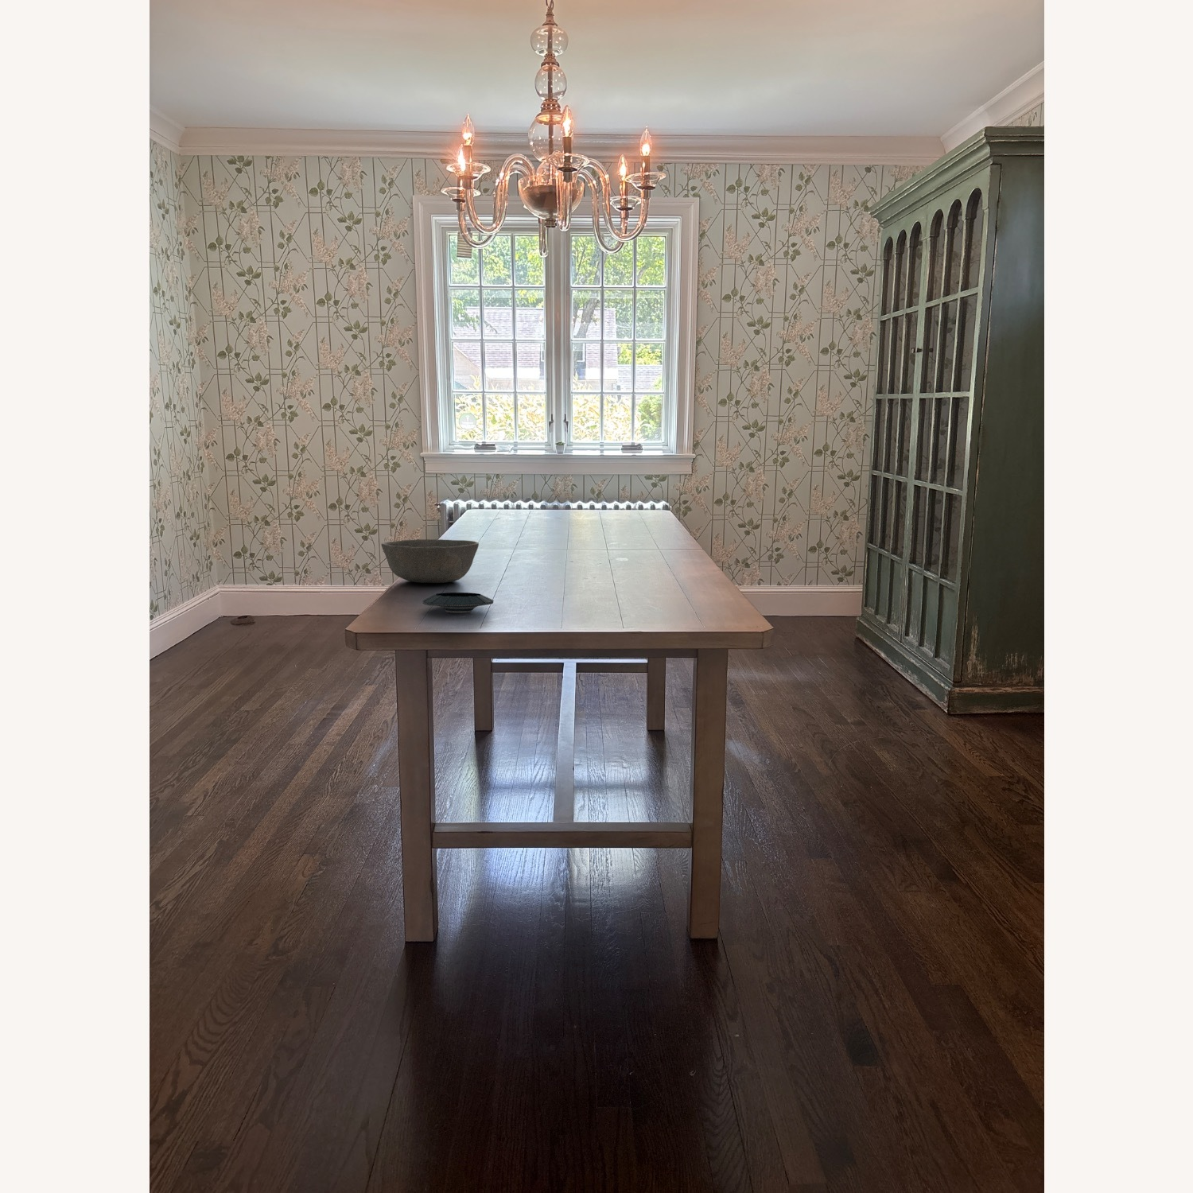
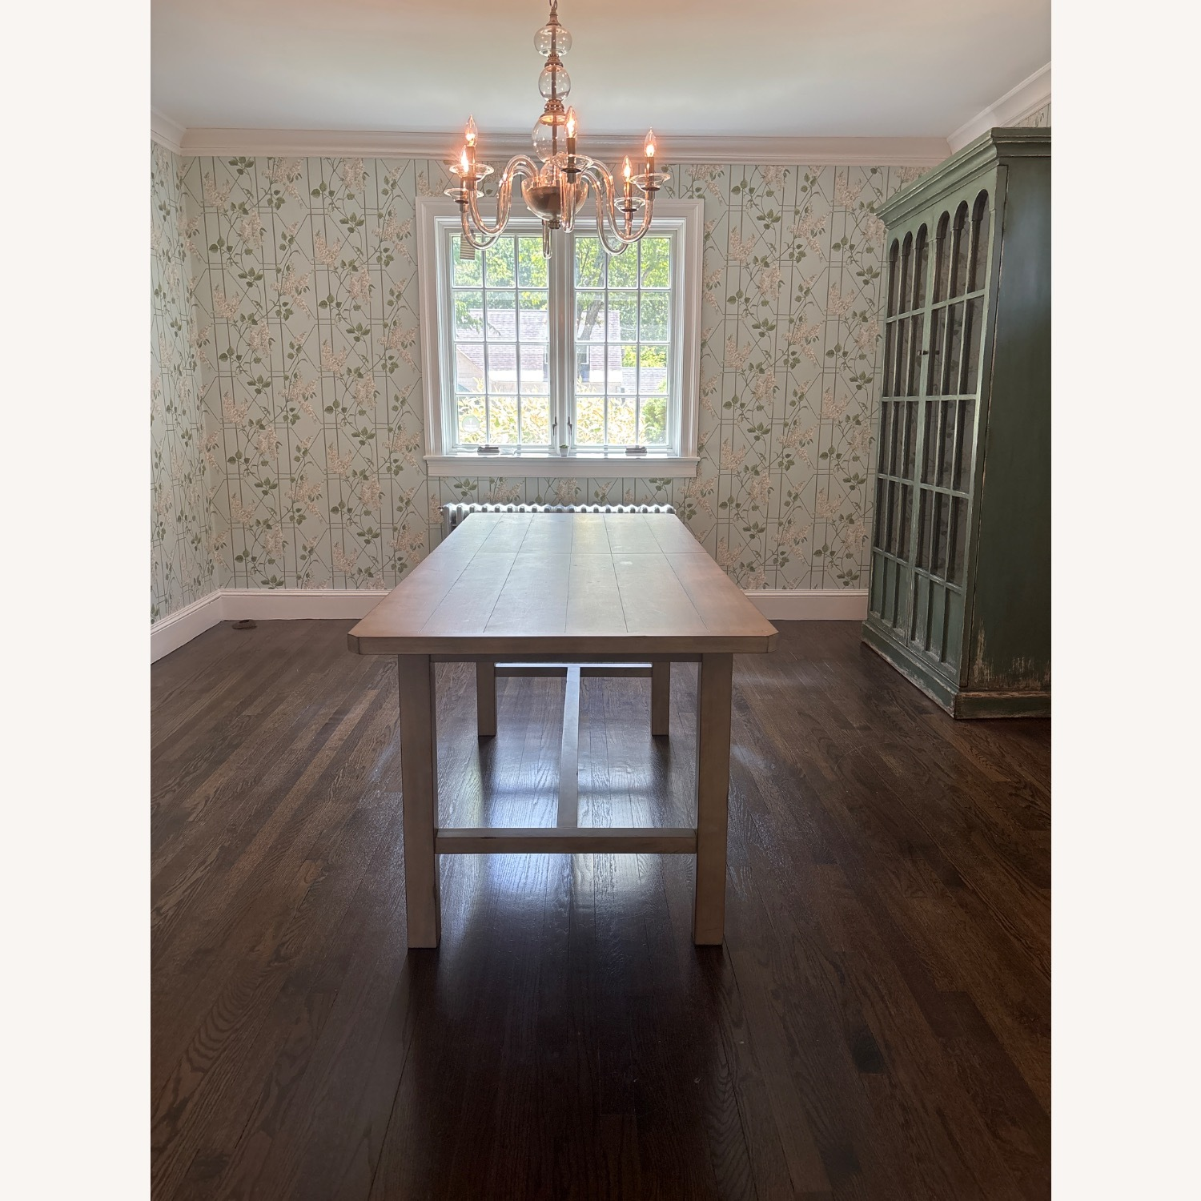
- bowl (430, 562)
- saucer (458, 599)
